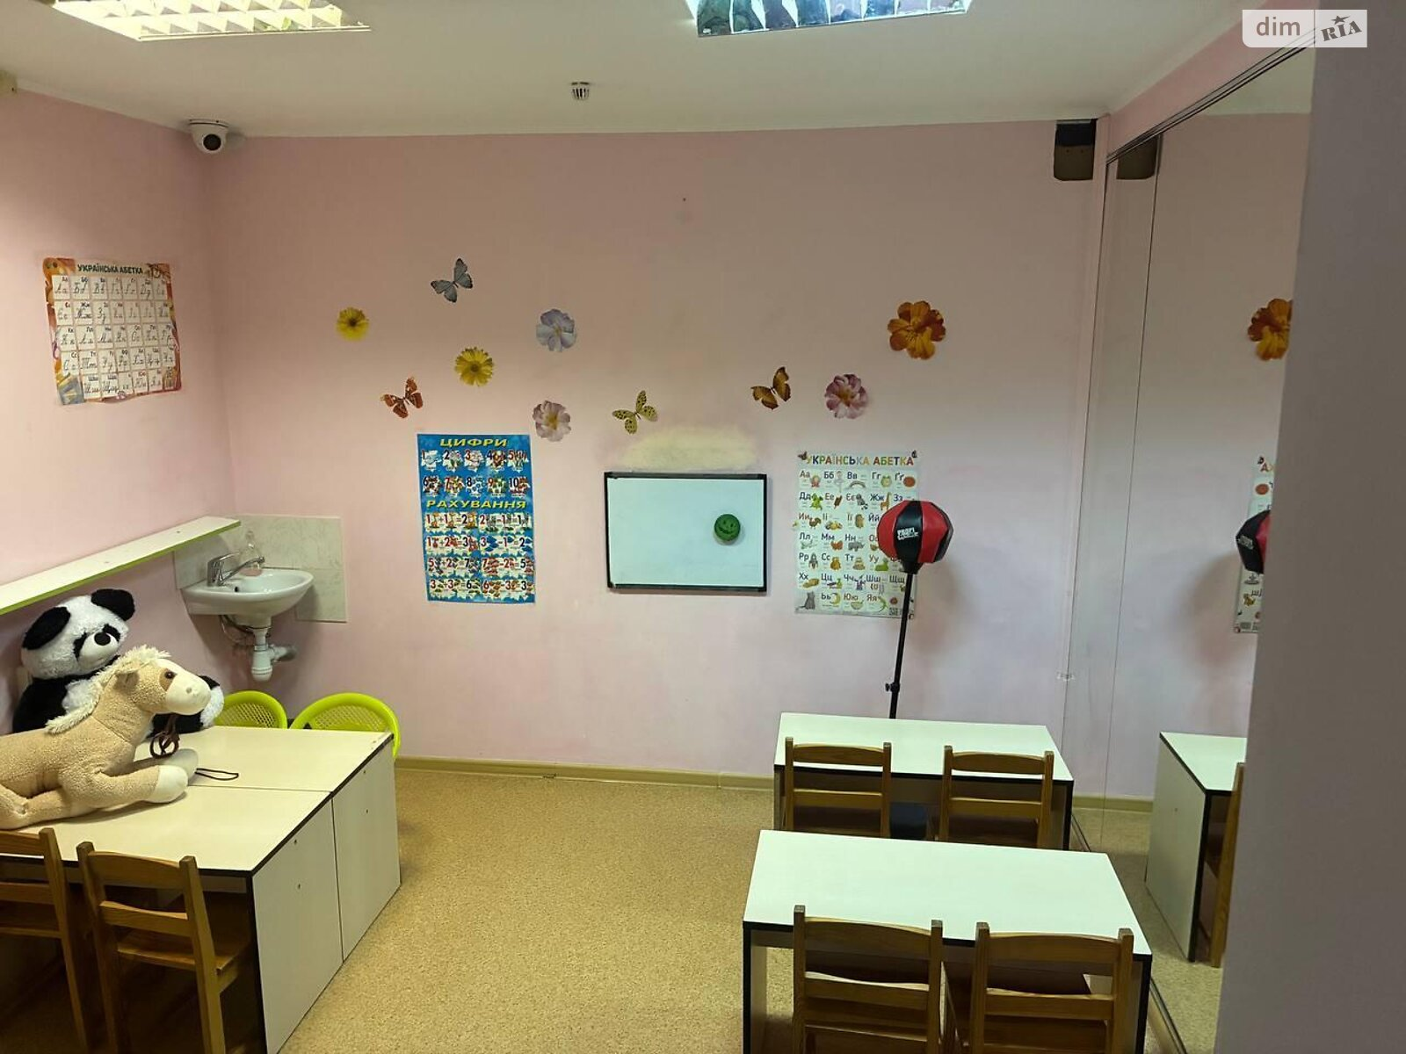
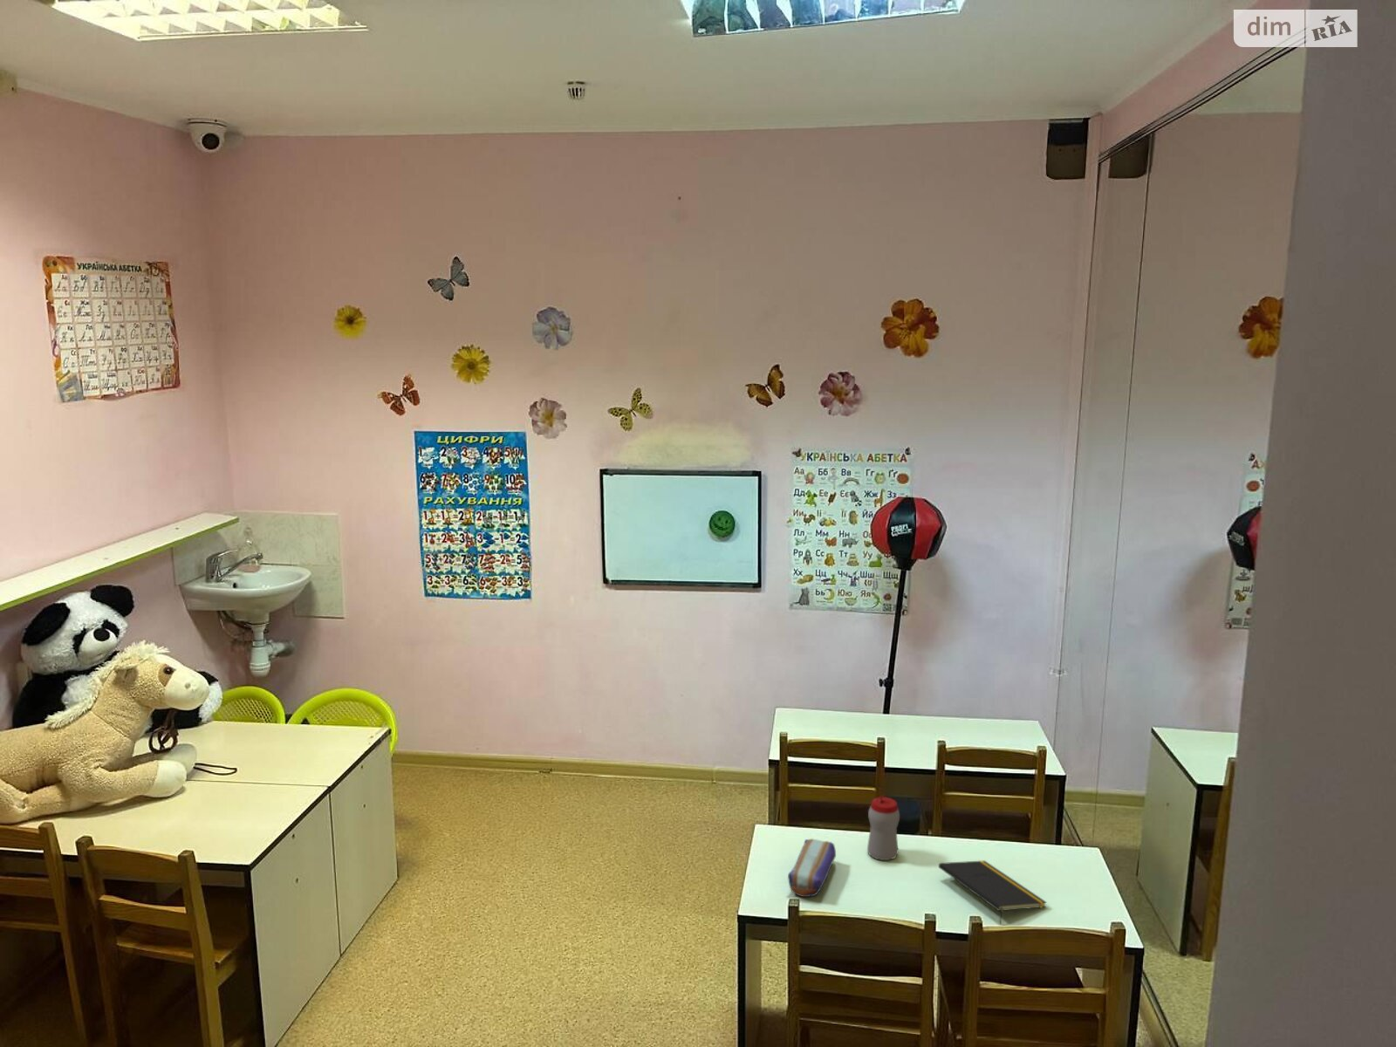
+ notepad (991, 884)
+ sippy cup (883, 824)
+ pencil case (812, 864)
